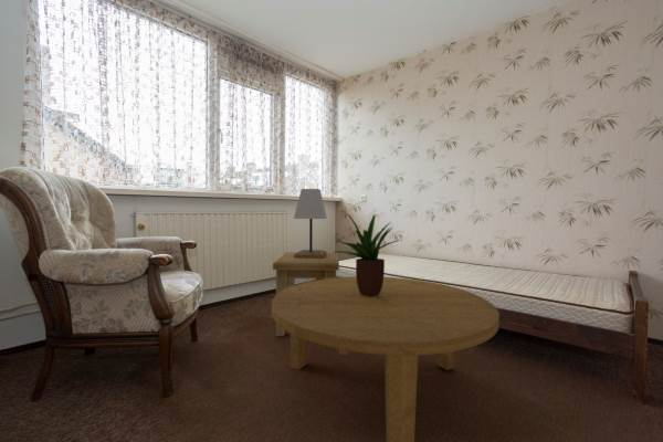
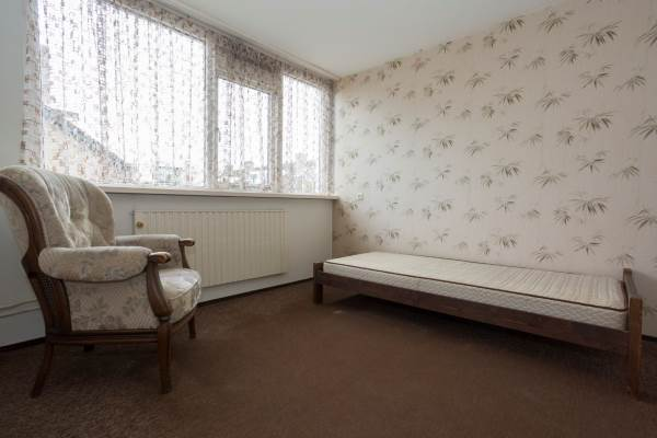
- lamp (311, 222)
- coffee table (378, 344)
- potted plant (364, 253)
- side table (308, 277)
